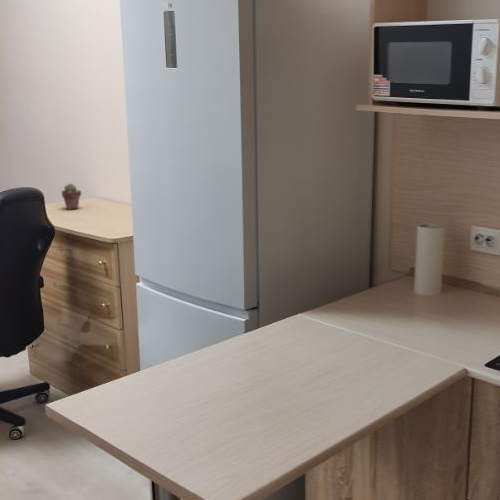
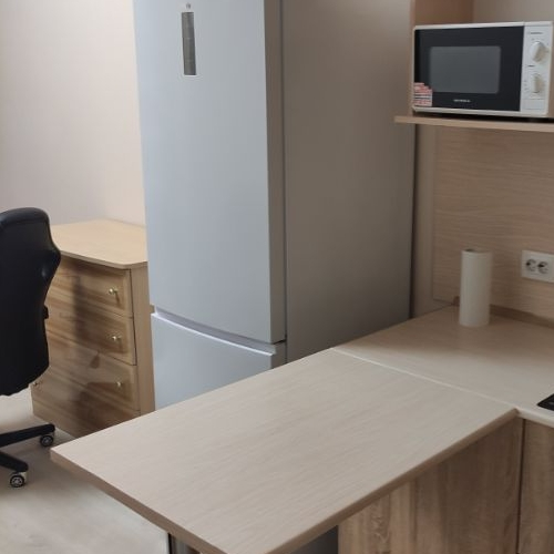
- potted succulent (71, 195)
